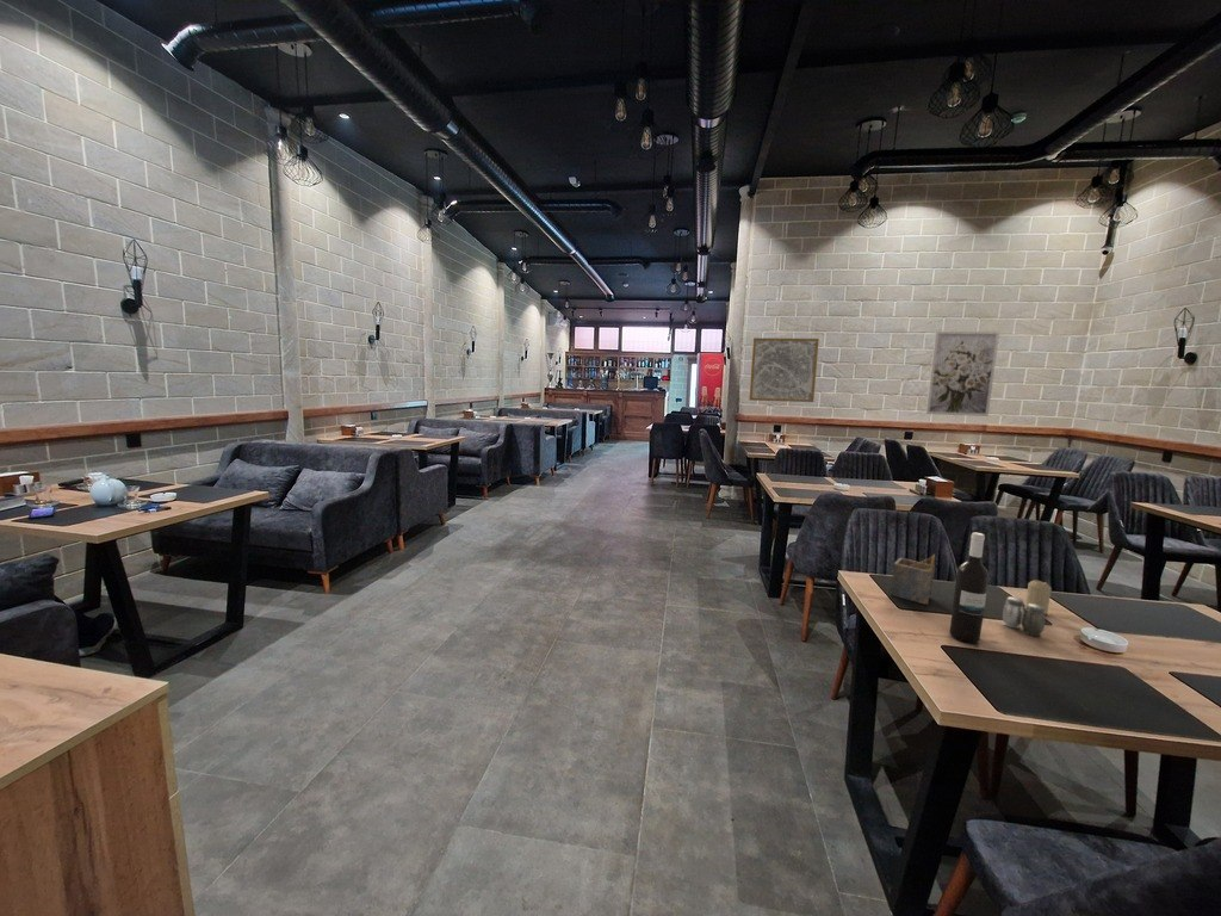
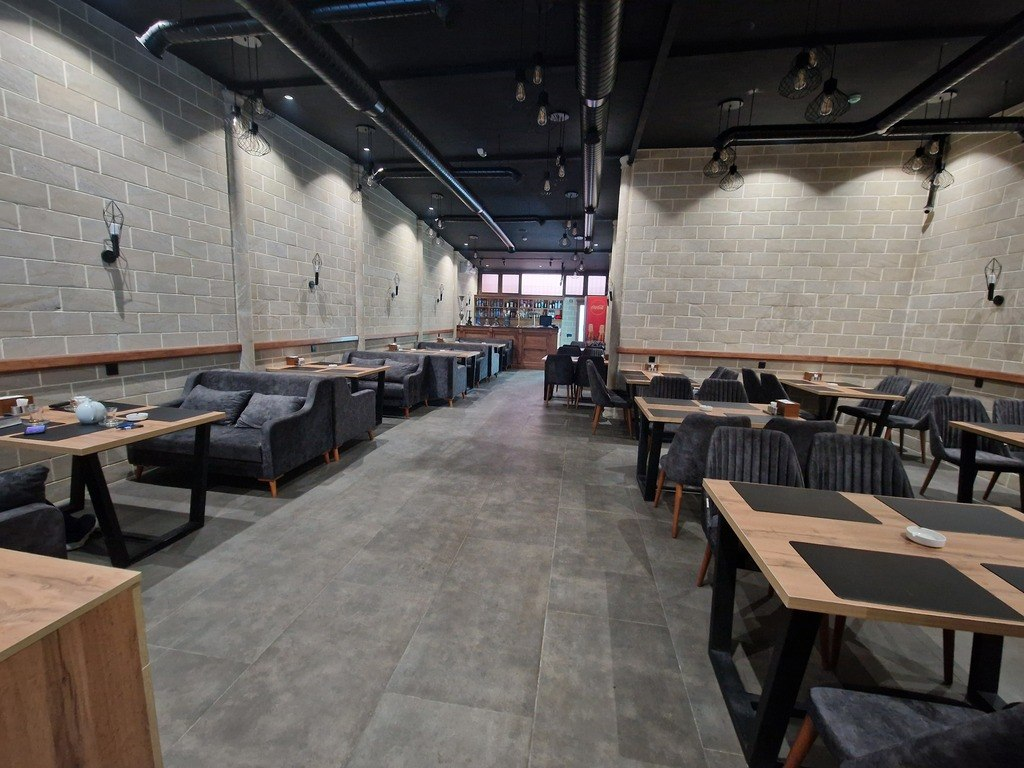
- salt and pepper shaker (1023, 615)
- napkin holder (913, 574)
- wall art (782, 370)
- wall art (961, 373)
- candle (1037, 595)
- wine bottle (971, 586)
